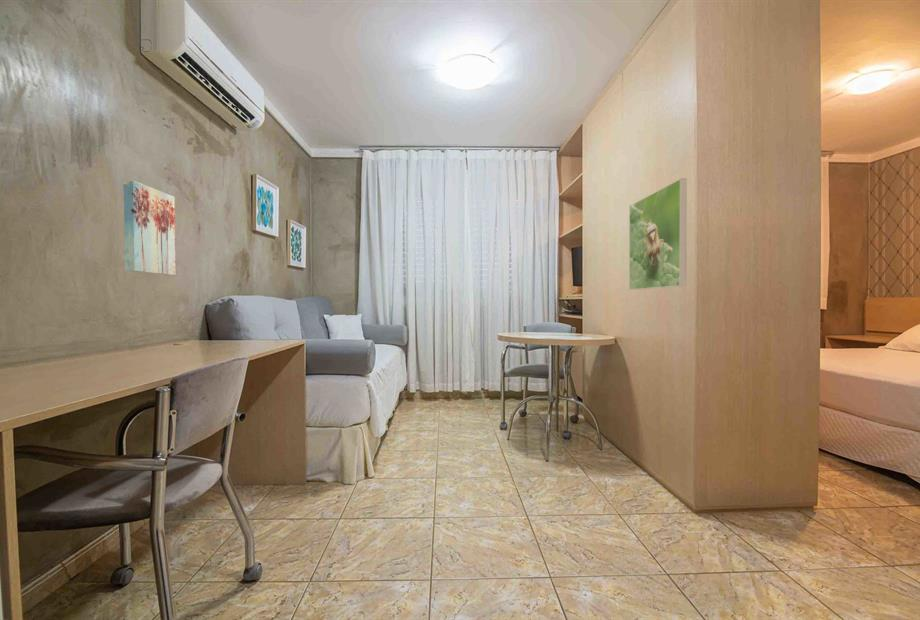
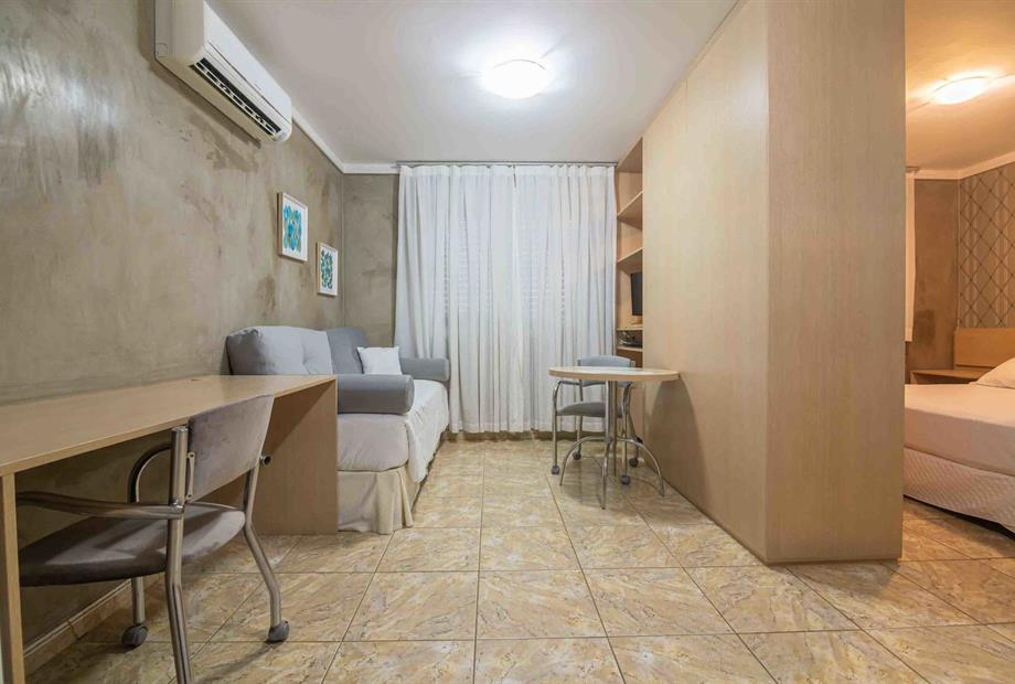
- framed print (654, 241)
- wall art (151, 231)
